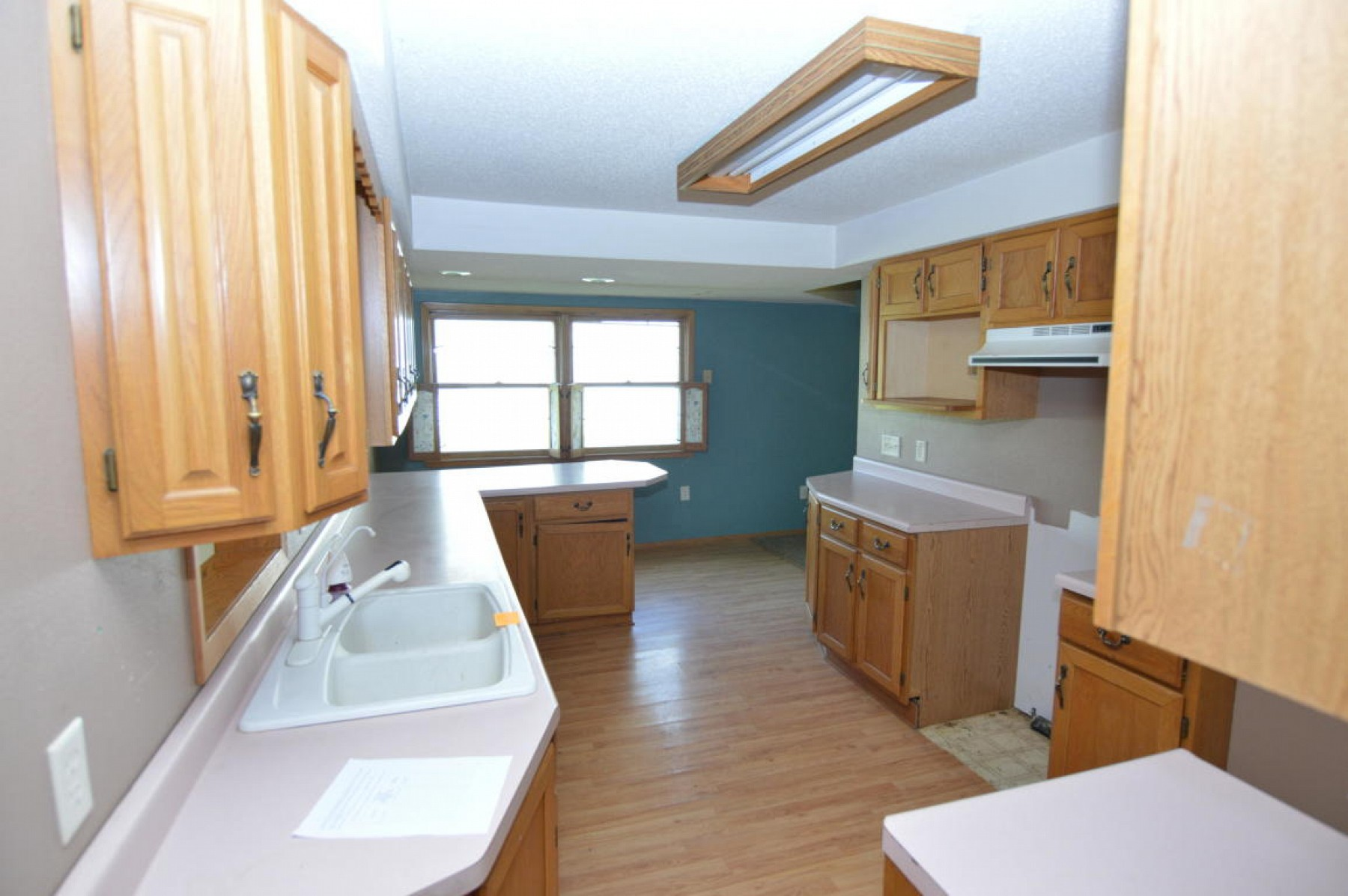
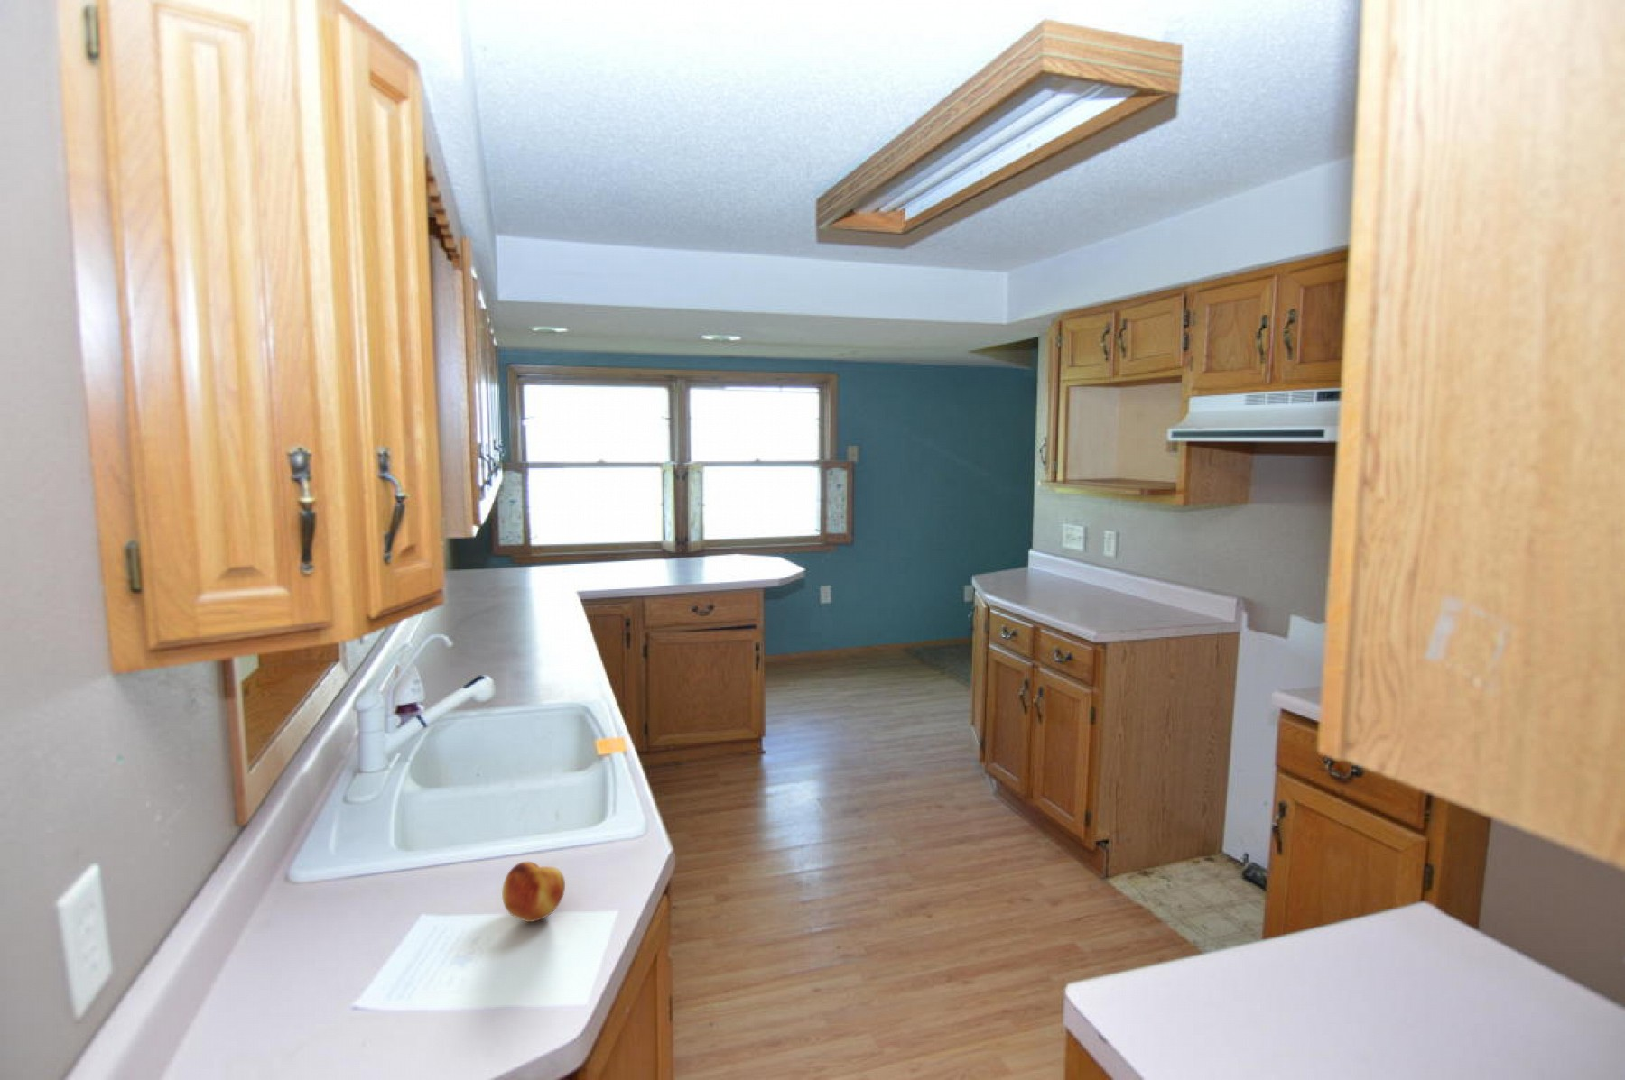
+ fruit (534, 890)
